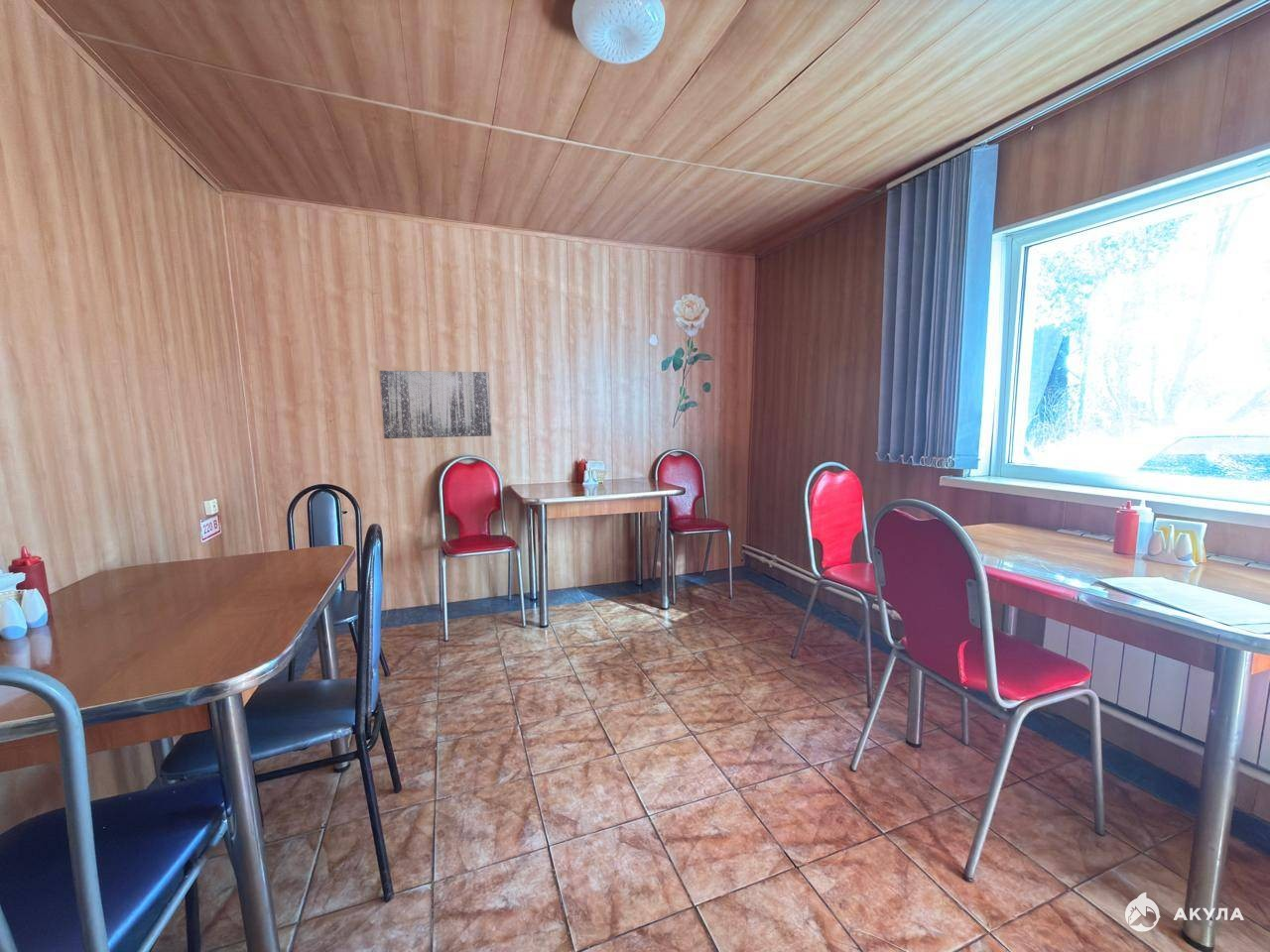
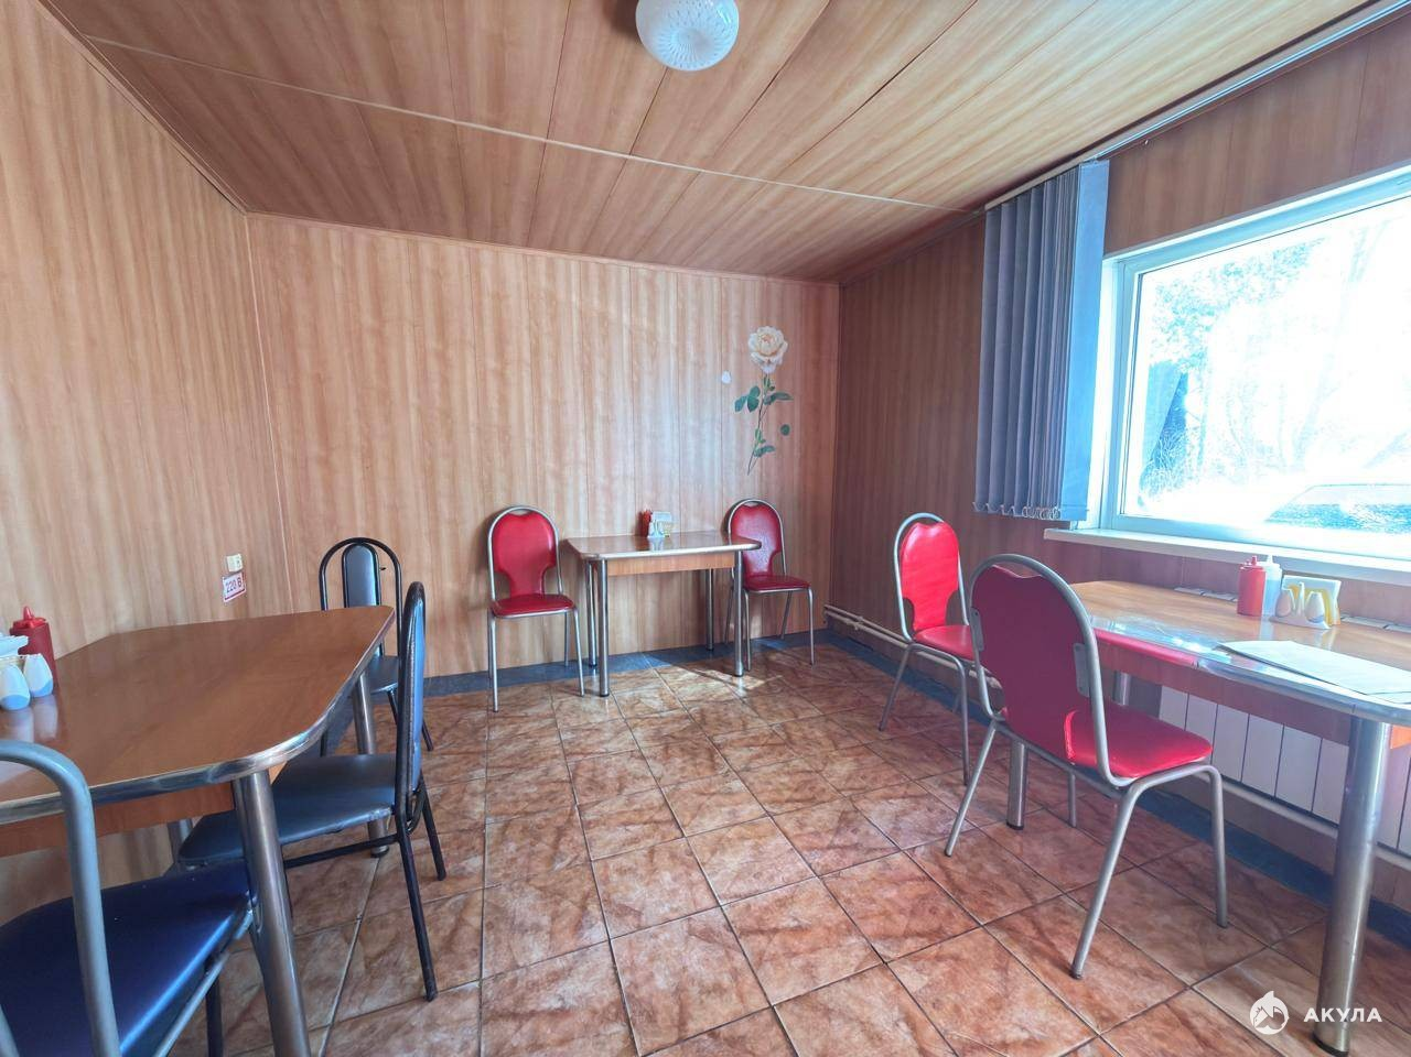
- wall art (438, 405)
